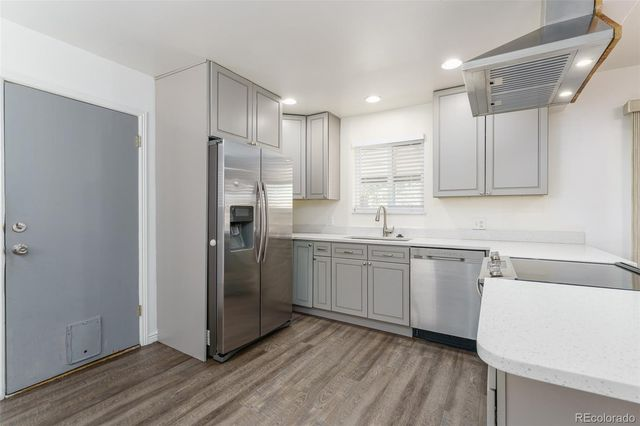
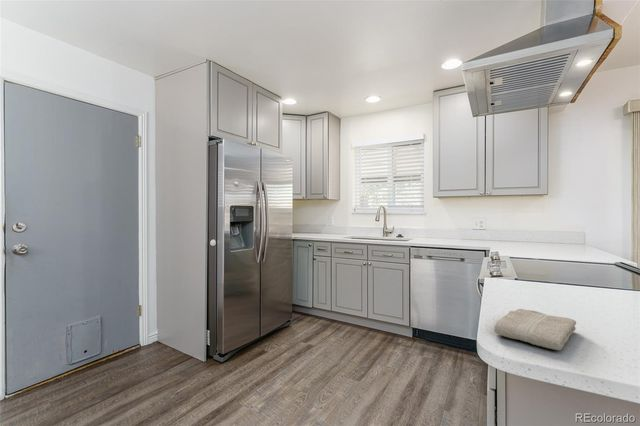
+ washcloth (536, 326)
